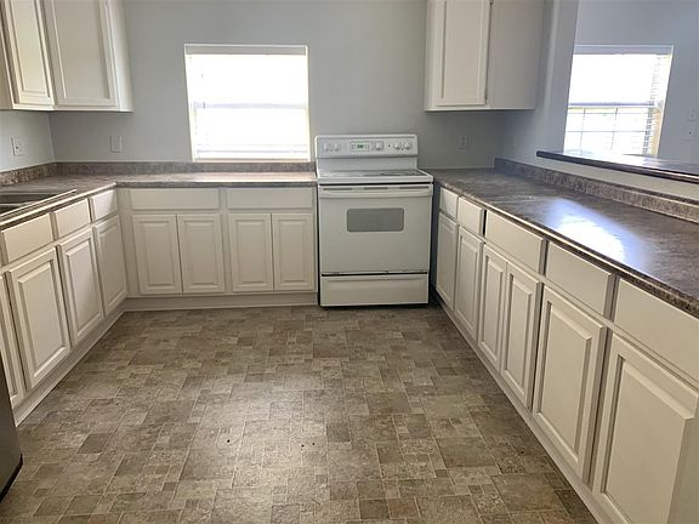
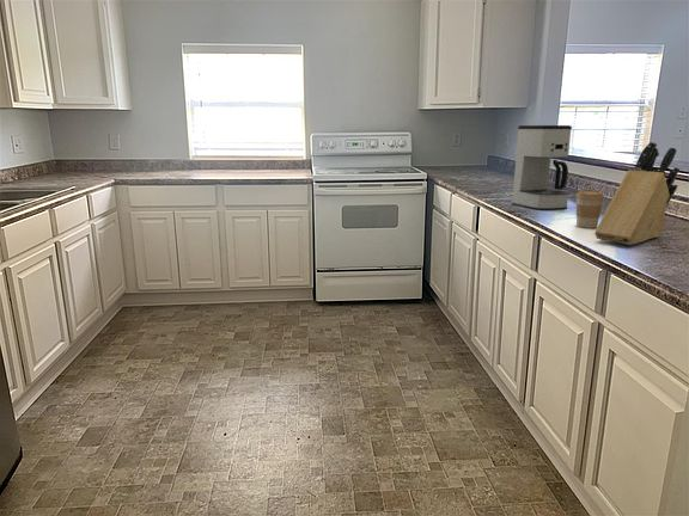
+ coffee cup (589, 208)
+ knife block (640, 190)
+ coffee maker (547, 166)
